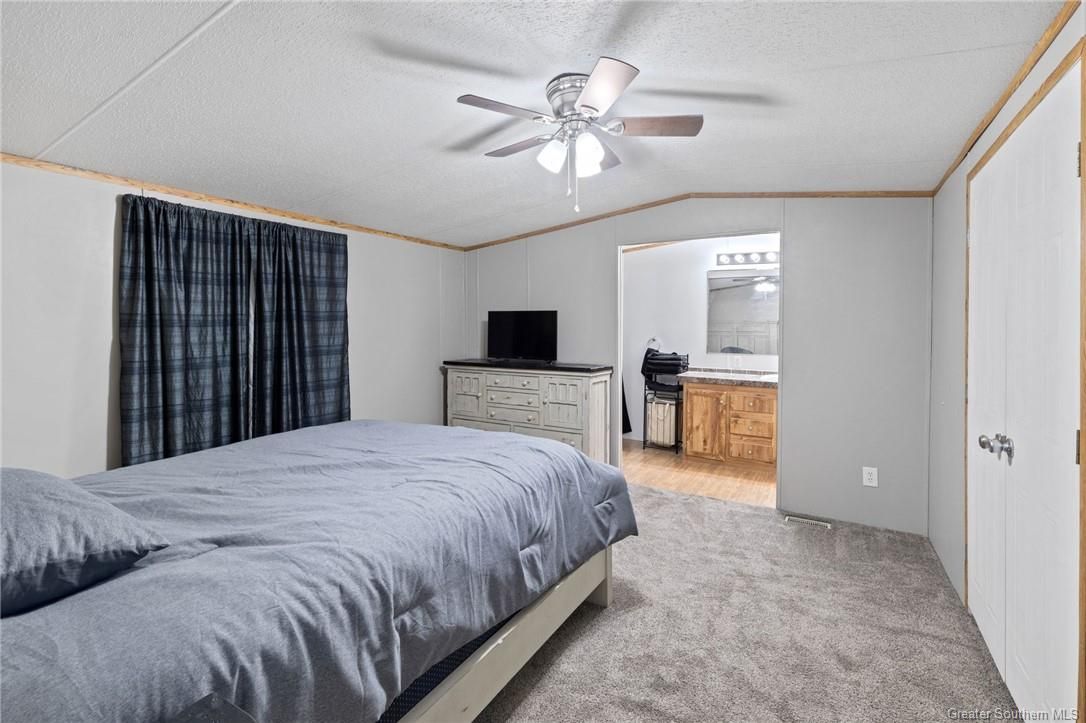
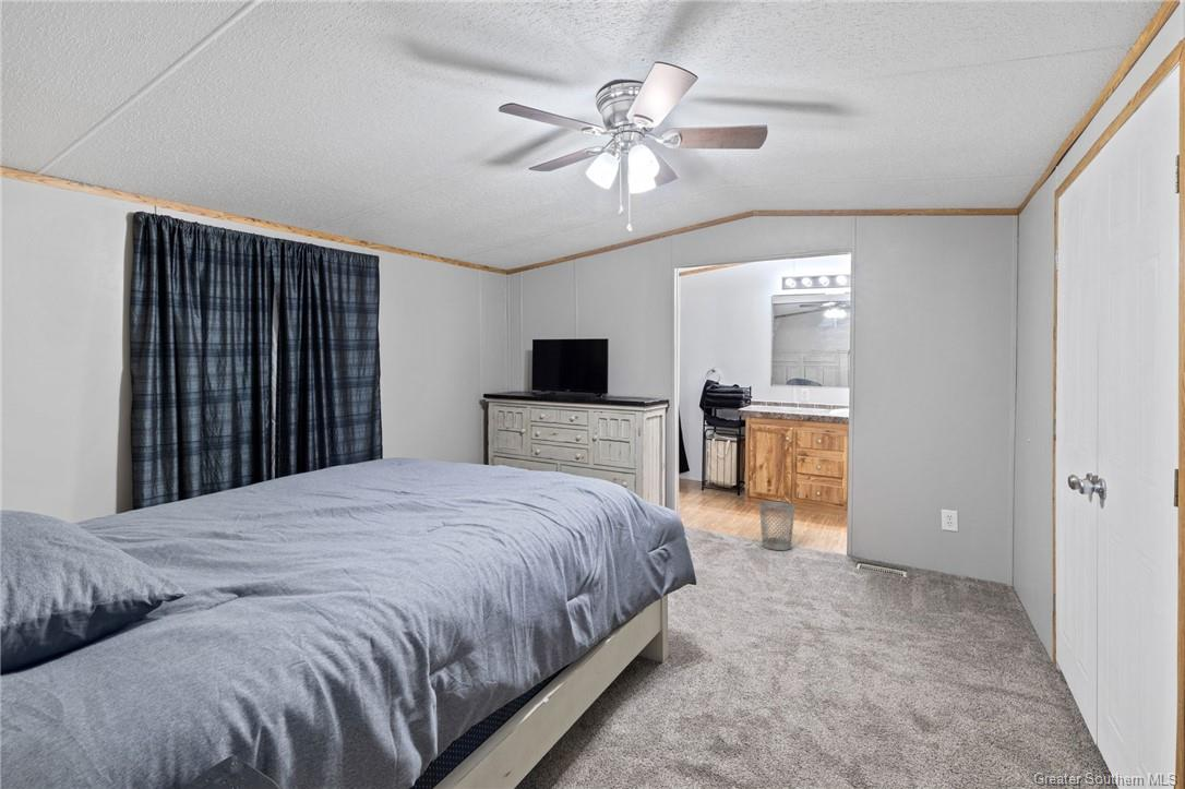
+ wastebasket (777, 525)
